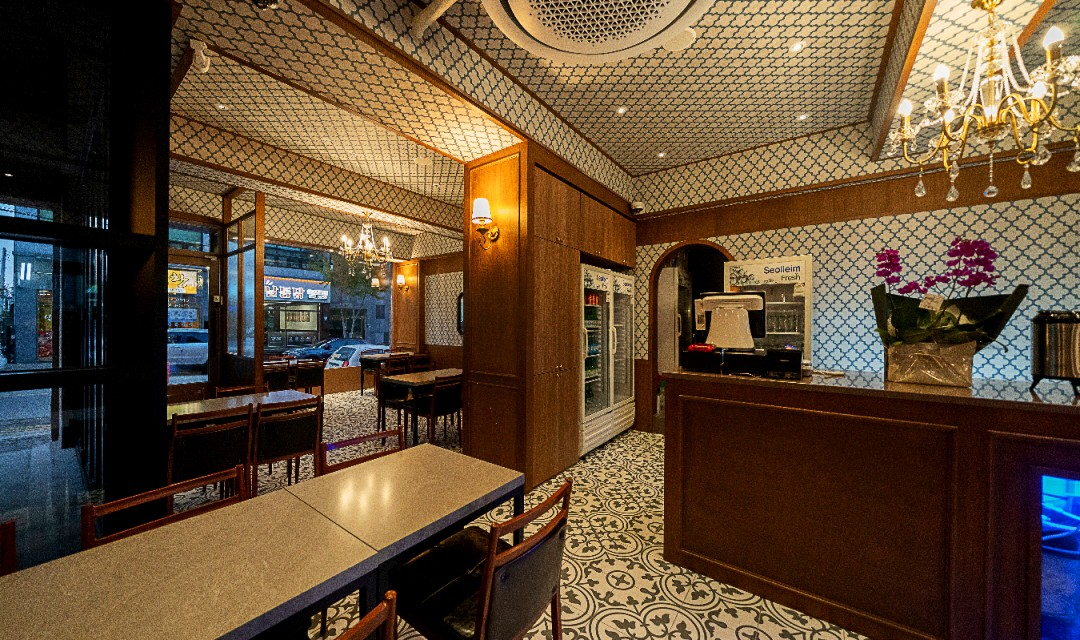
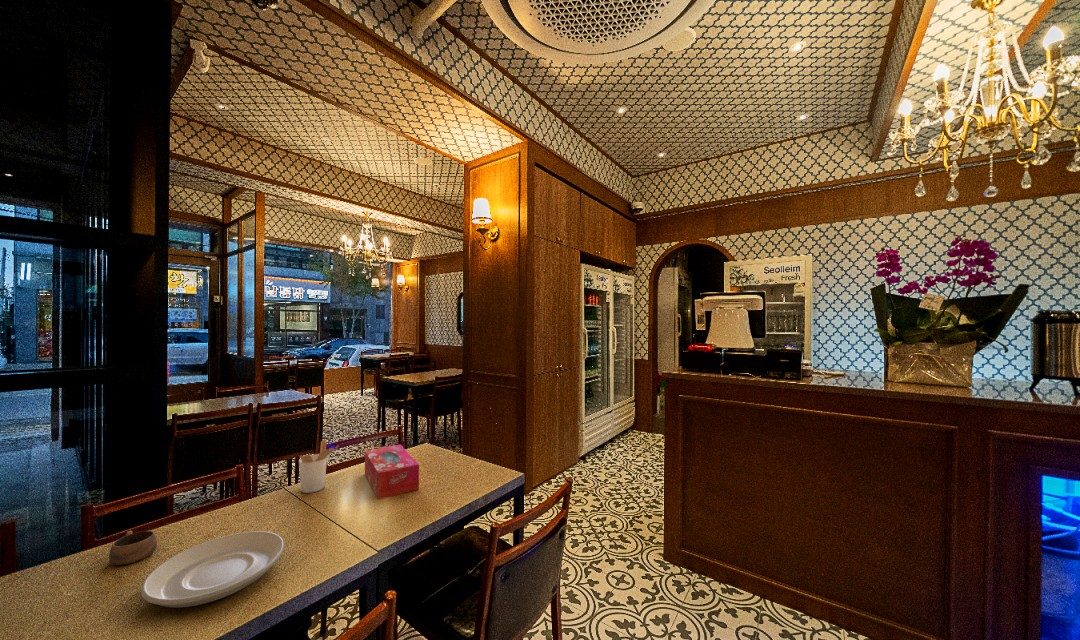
+ tissue box (390, 469)
+ utensil holder (318, 466)
+ cup (134, 544)
+ plate (219, 569)
